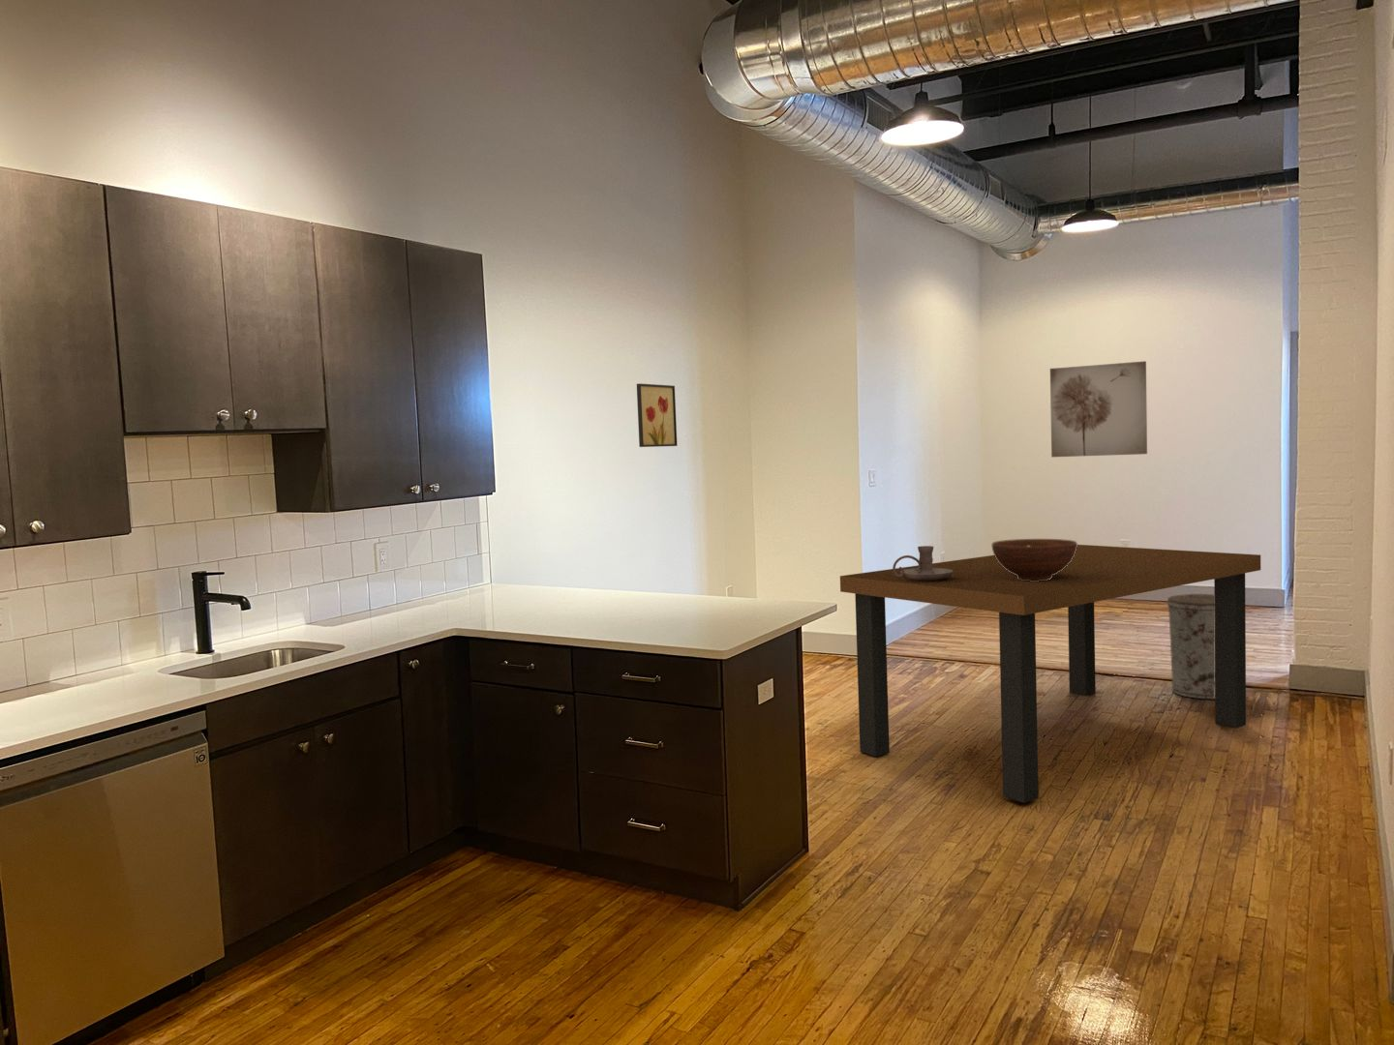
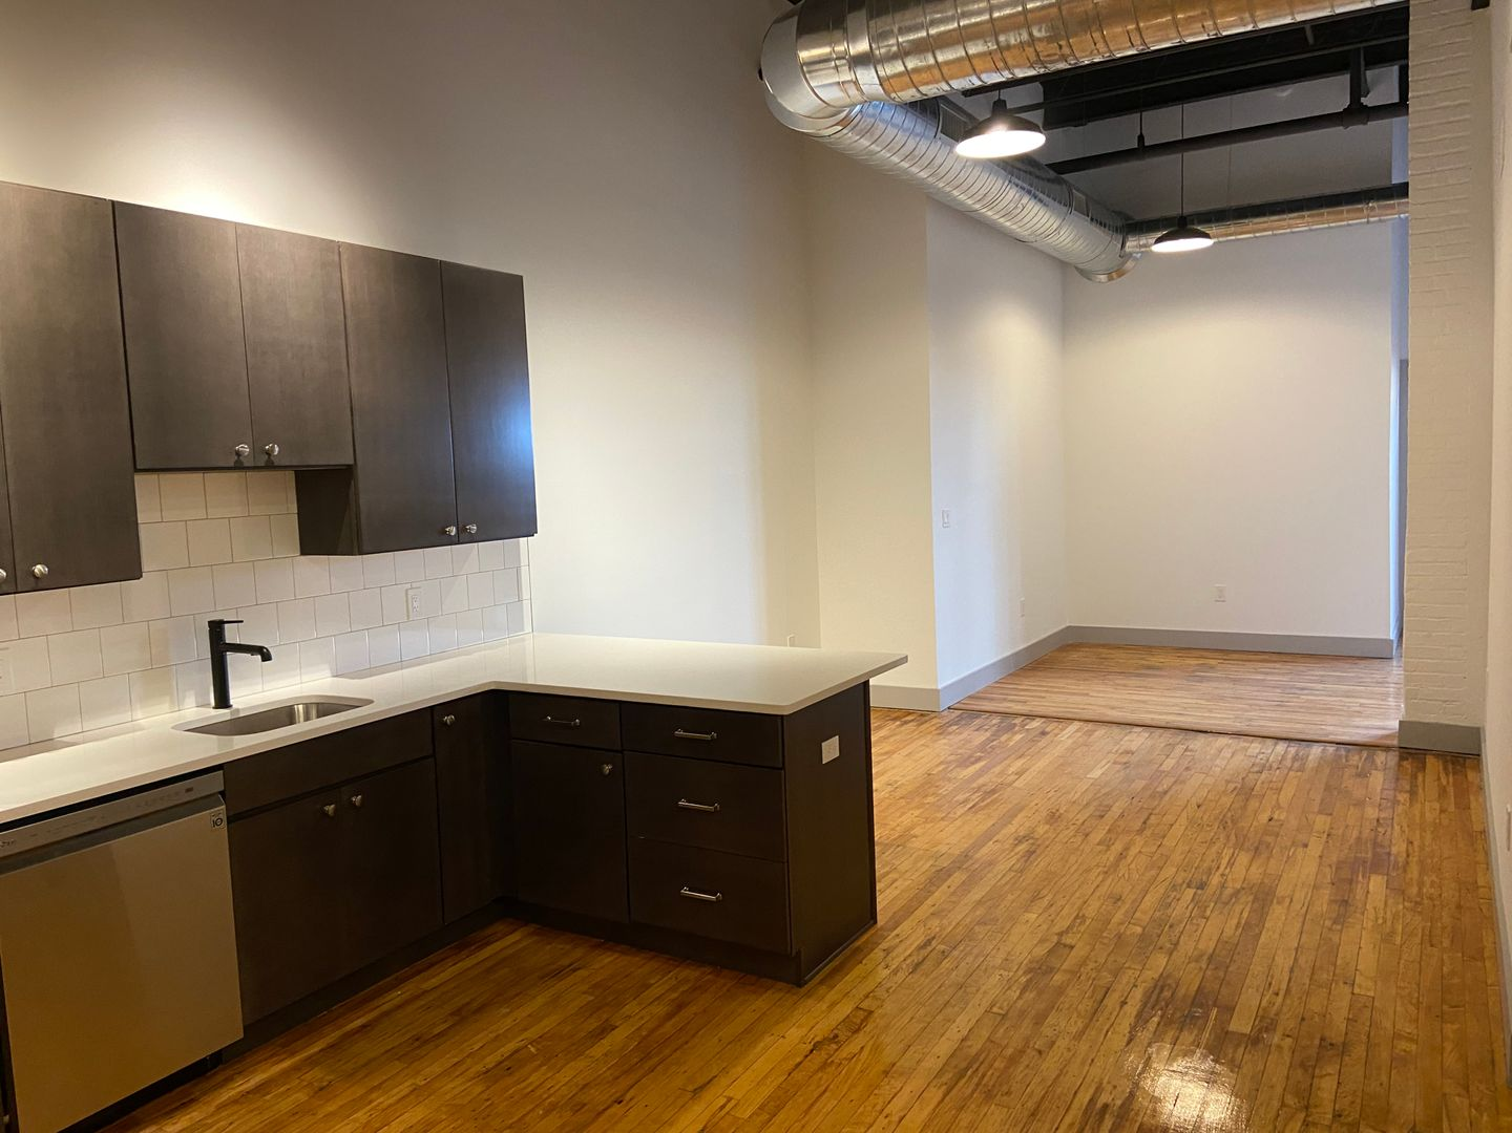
- wall art (1097, 411)
- fruit bowl (1034, 560)
- candle holder (921, 563)
- wall art (655, 415)
- trash can (1202, 642)
- dining table (1069, 652)
